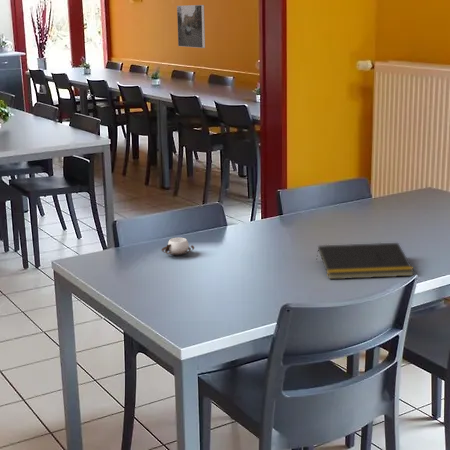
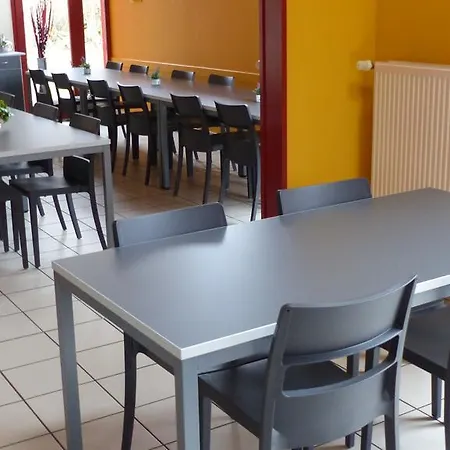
- notepad (364, 260)
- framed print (190, 26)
- cup (178, 247)
